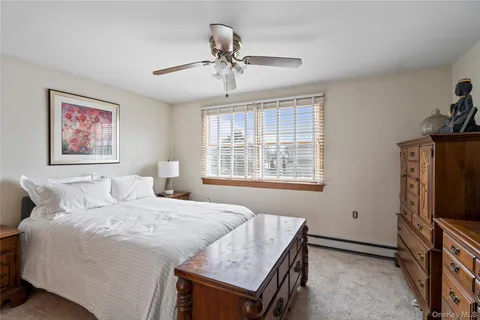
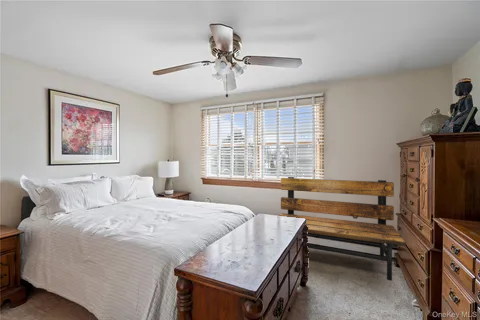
+ bench (330, 220)
